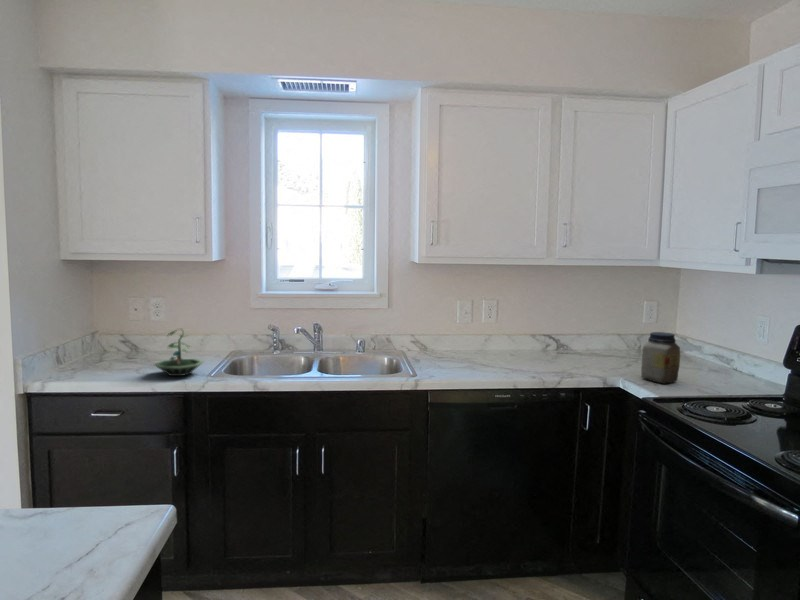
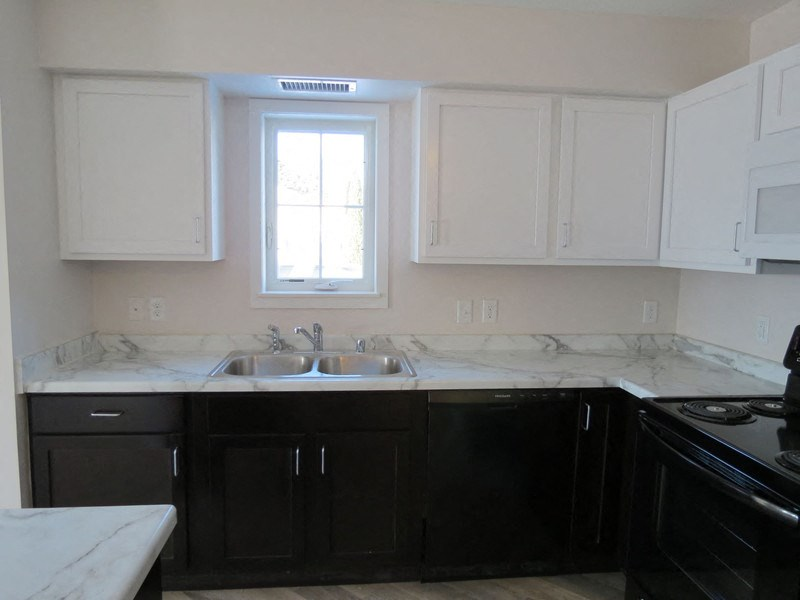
- terrarium (179, 338)
- jar (660, 356)
